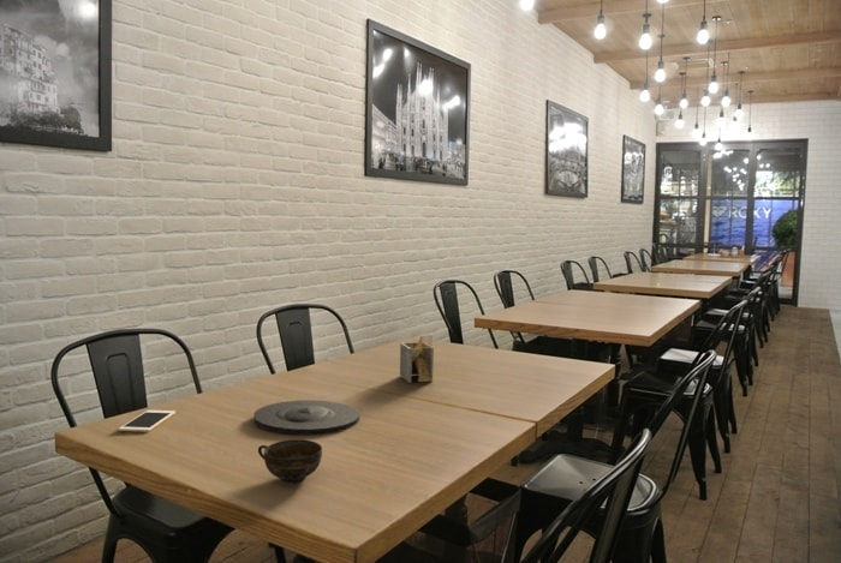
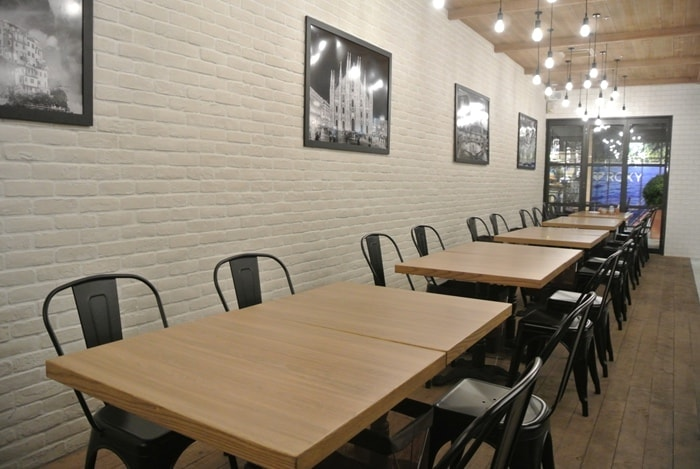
- cell phone (148, 420)
- plate (306, 412)
- napkin holder (416, 355)
- cup (287, 462)
